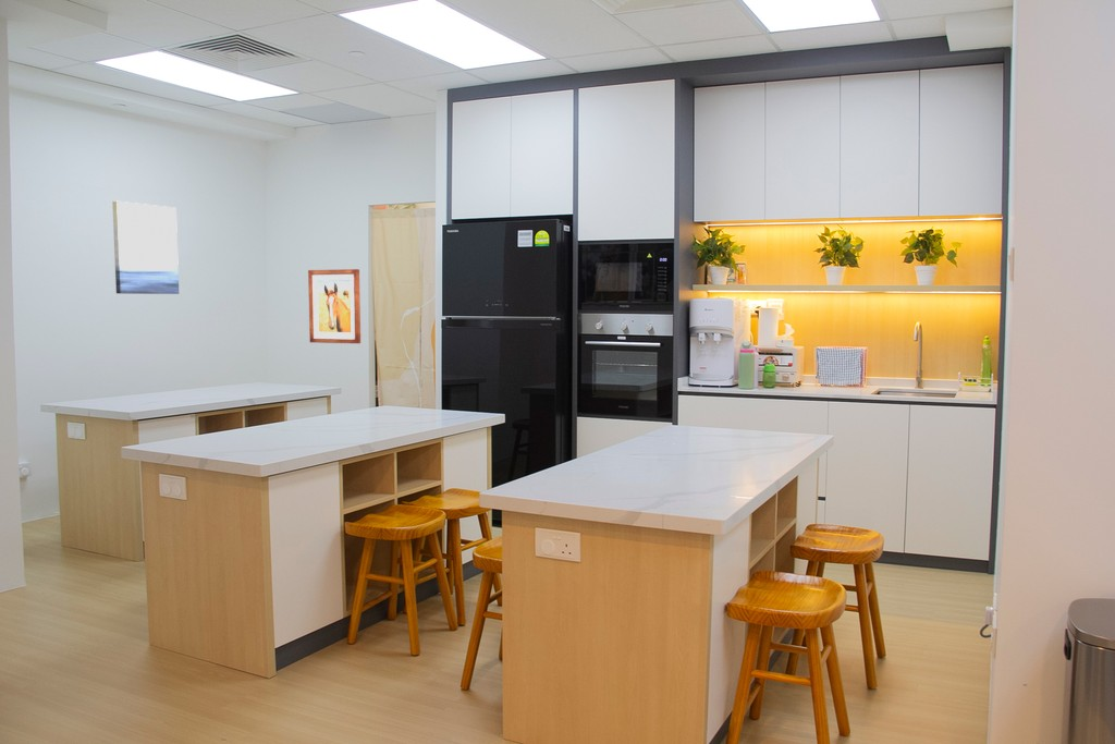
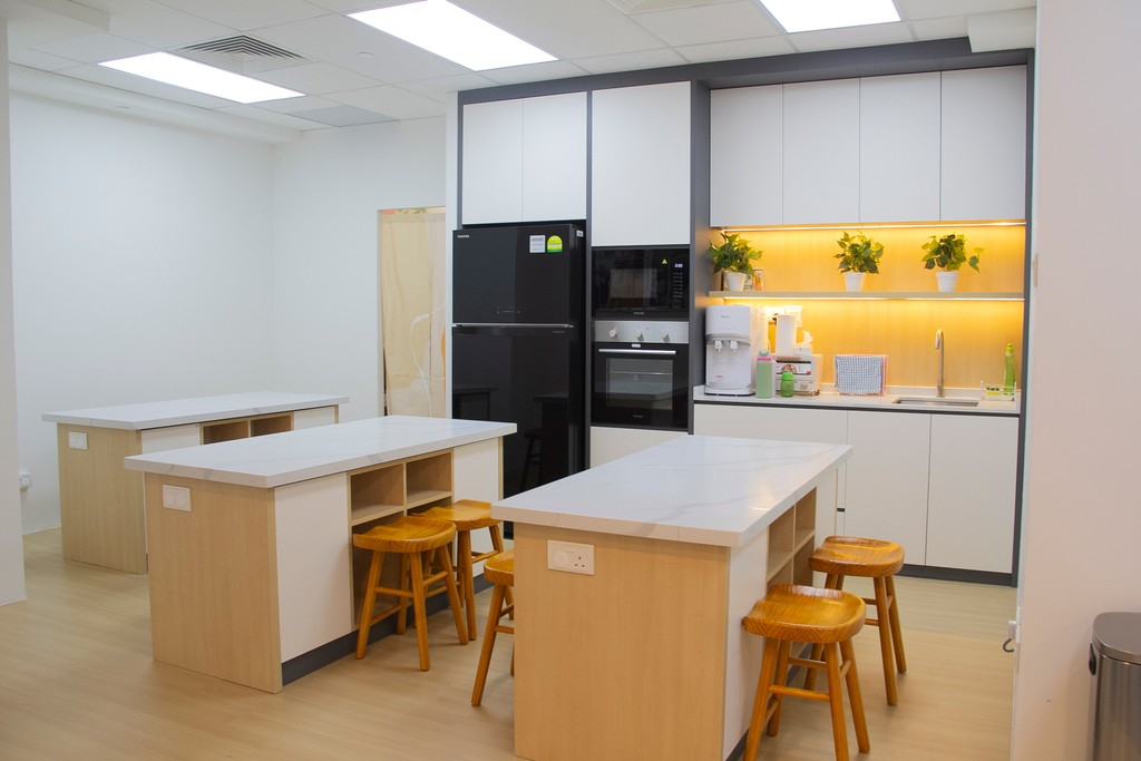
- wall art (333, 306)
- wall art (147, 248)
